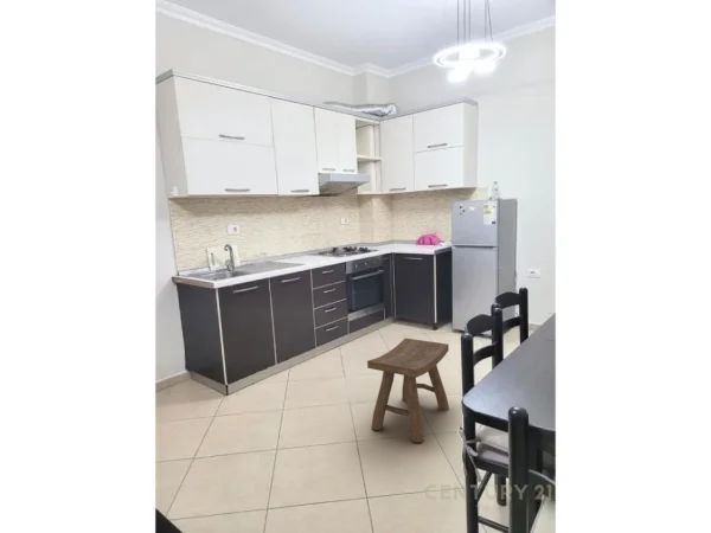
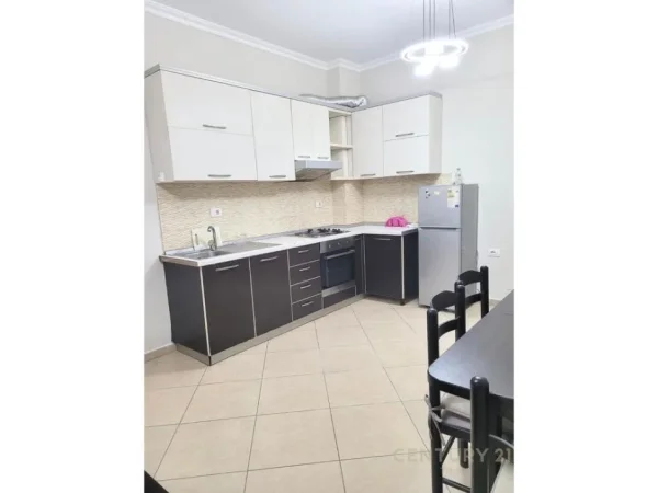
- stool (410, 385)
